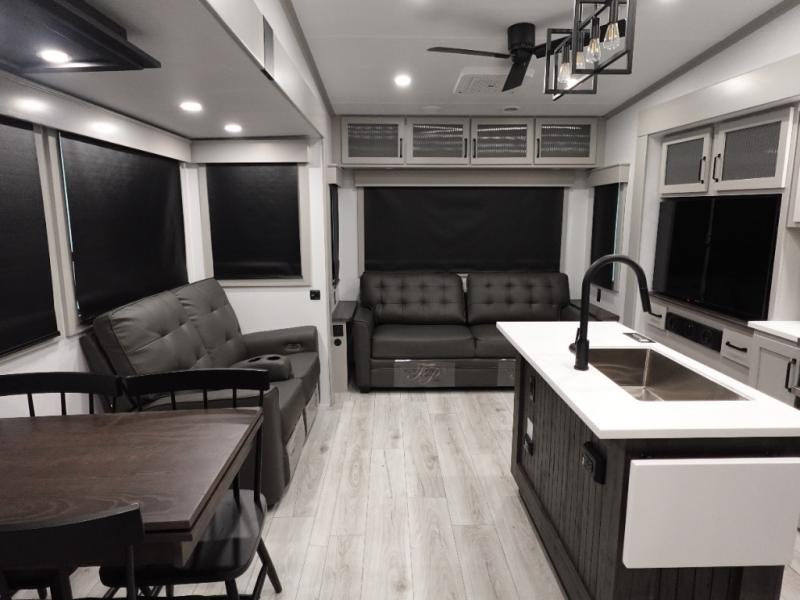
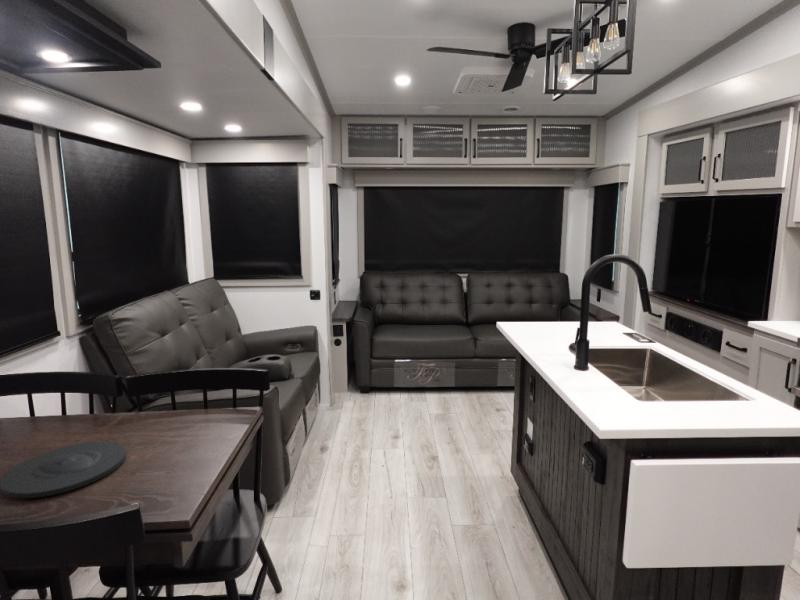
+ plate (66, 463)
